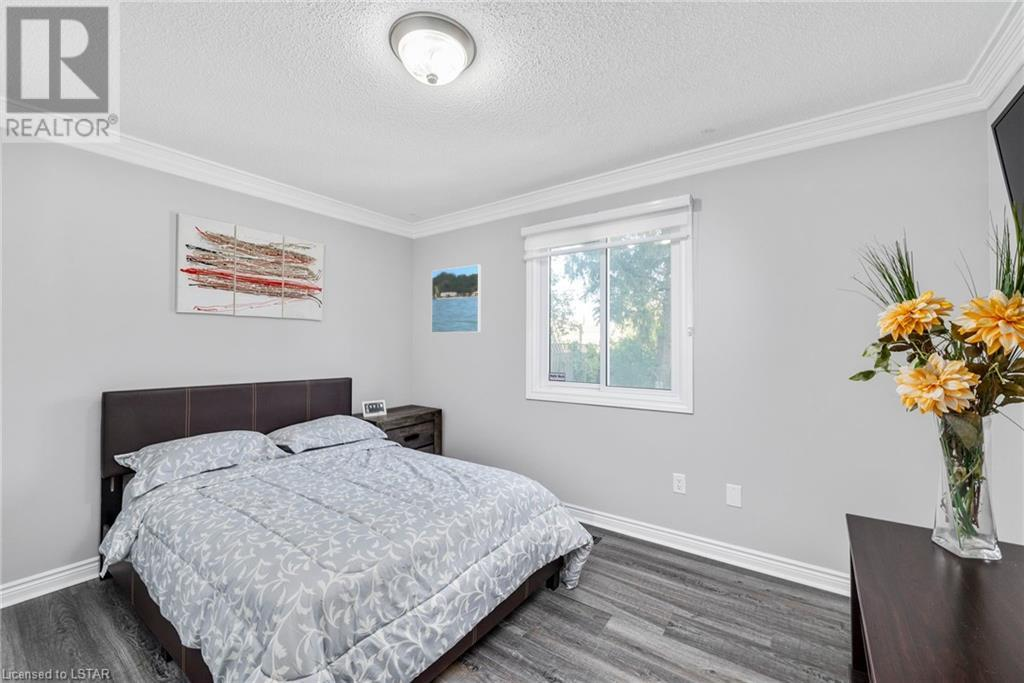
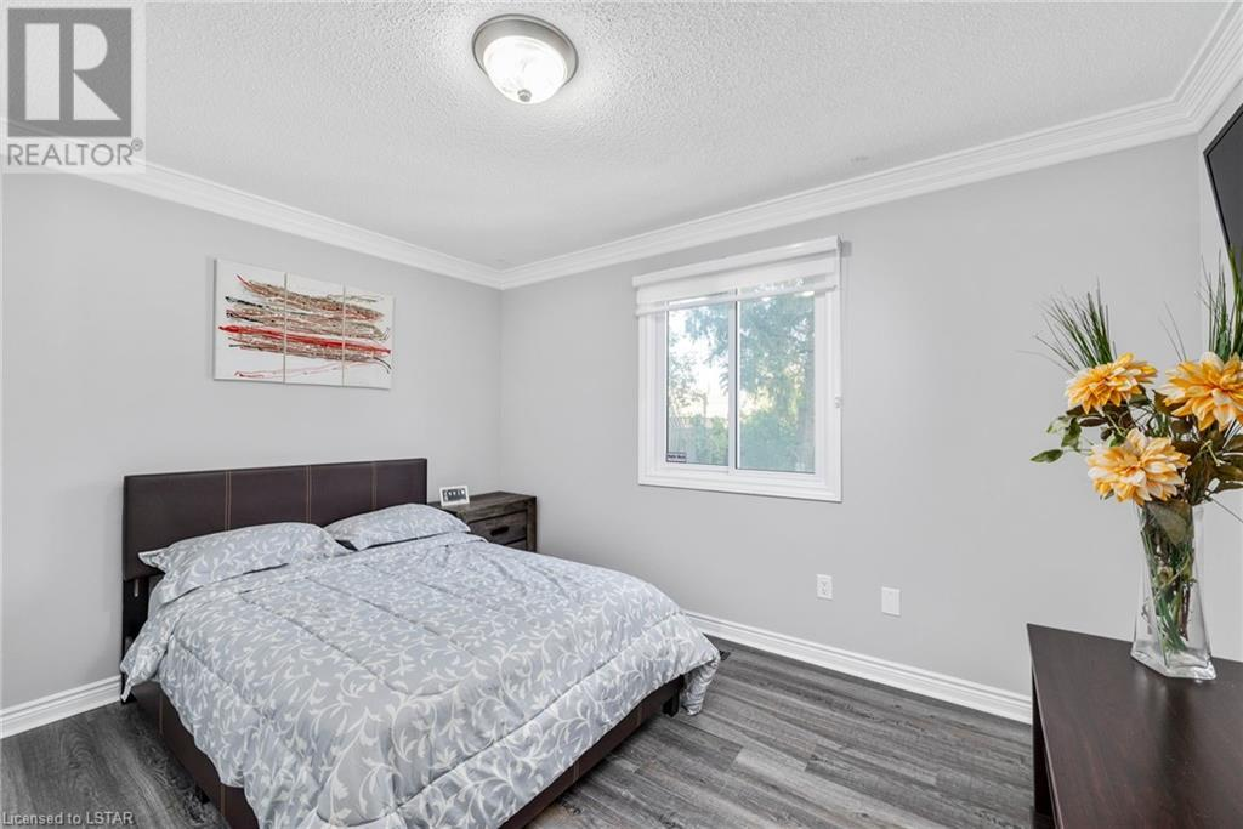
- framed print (455, 300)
